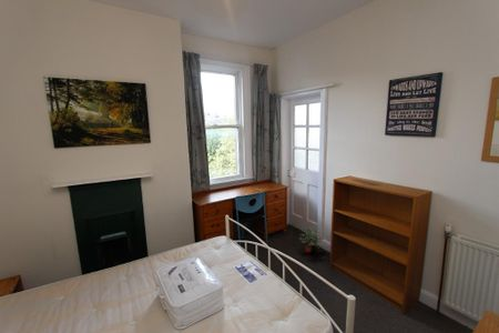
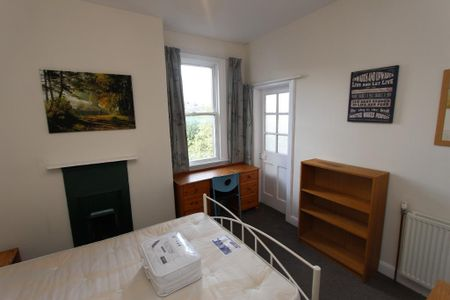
- potted plant (312, 240)
